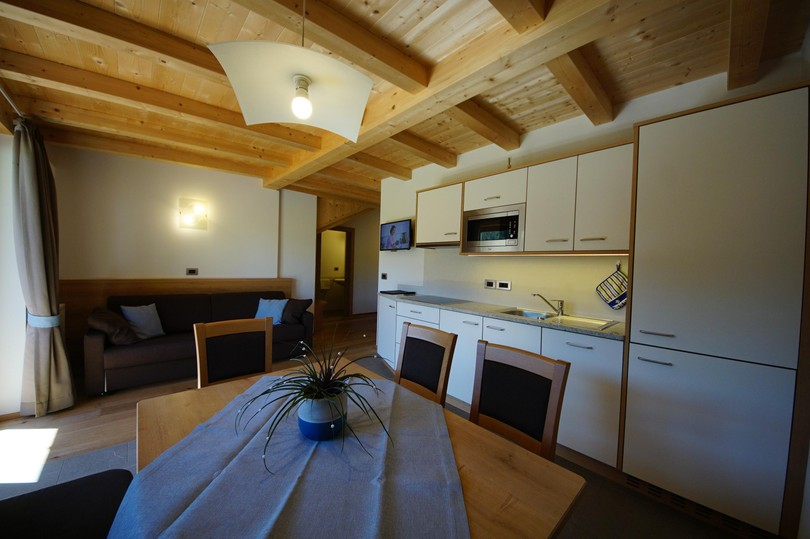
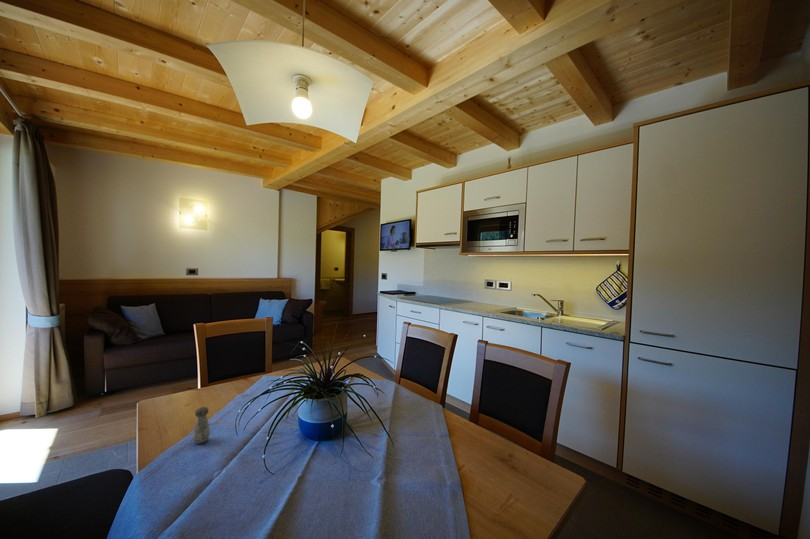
+ salt shaker (201, 424)
